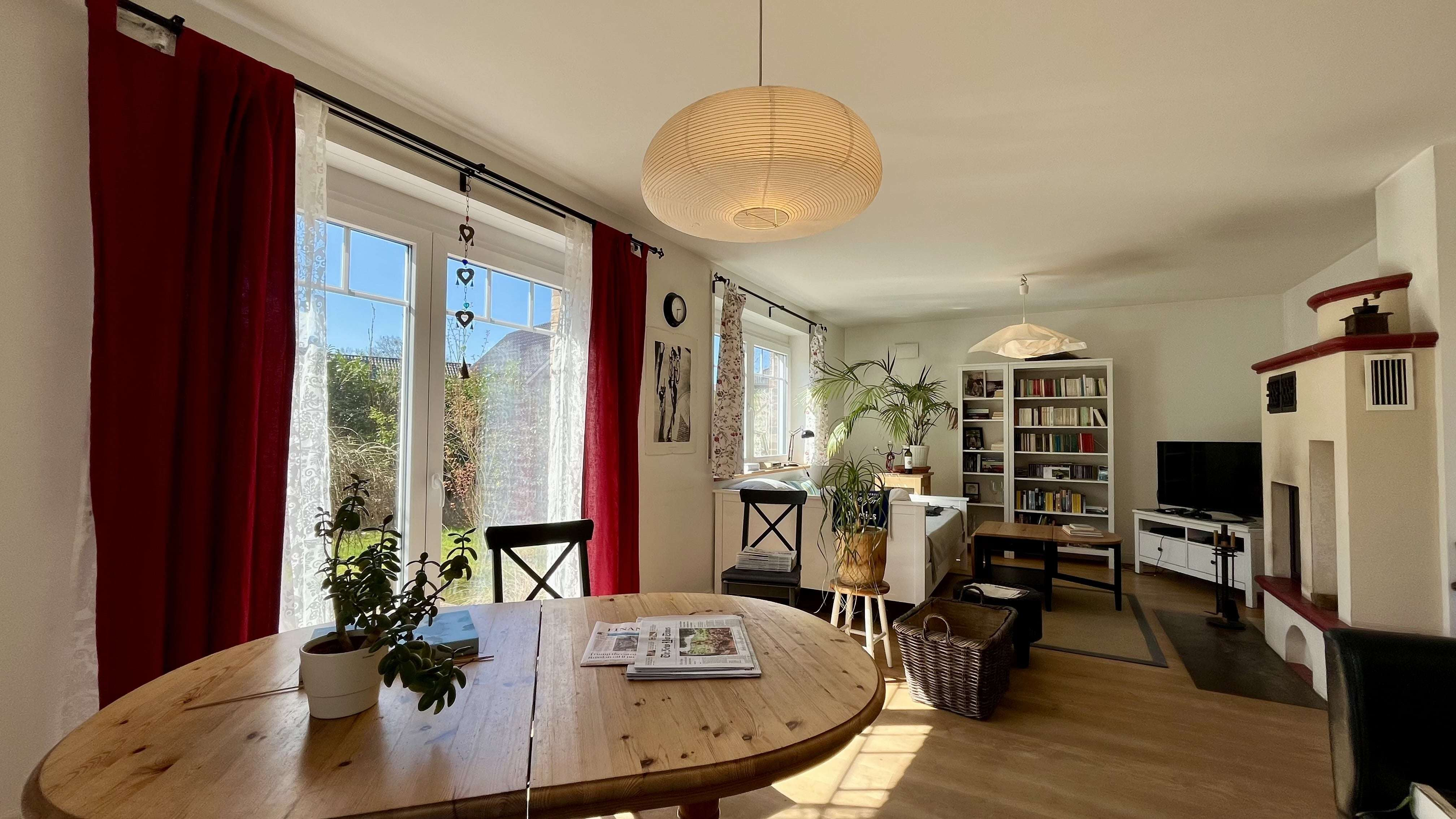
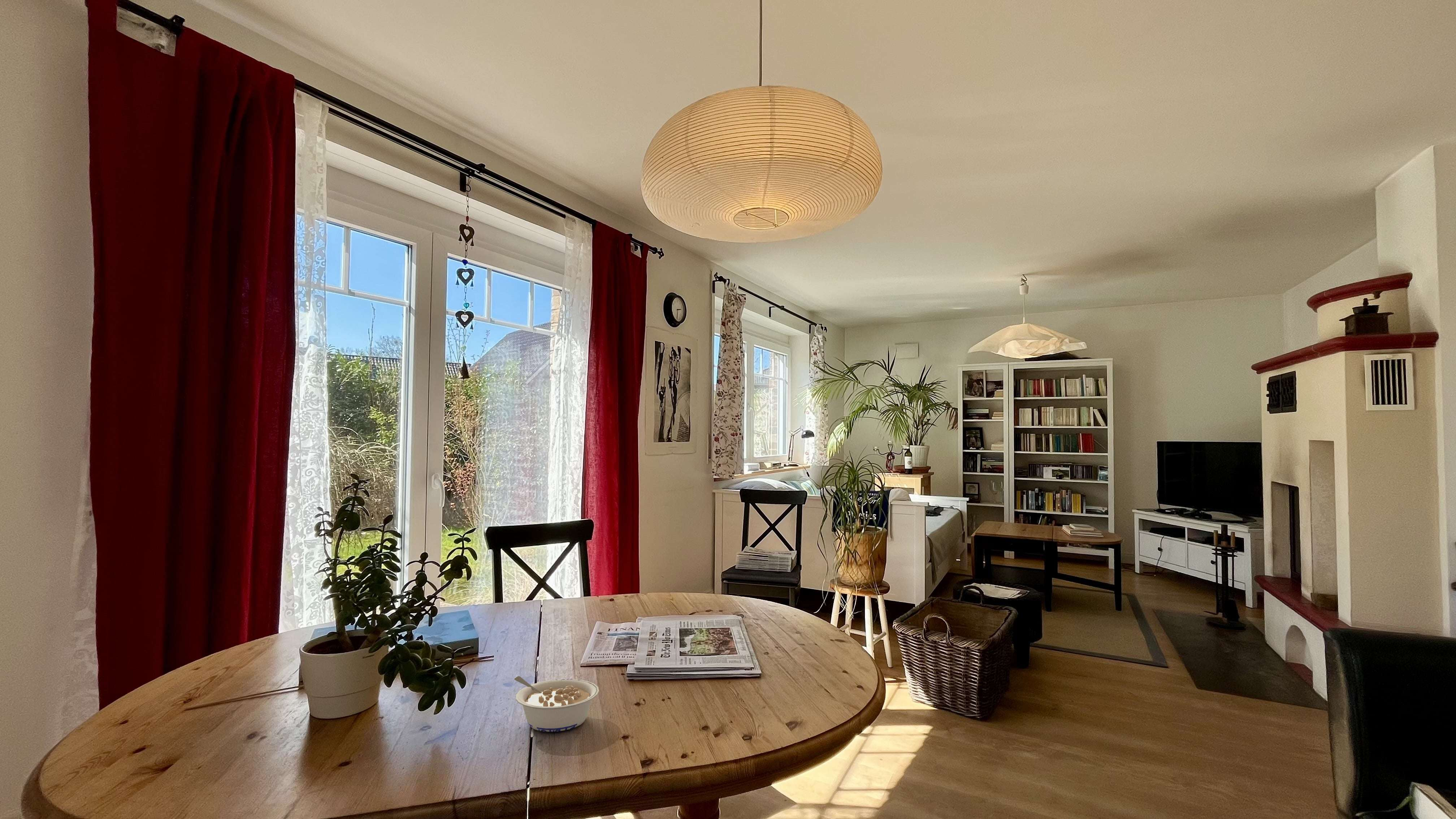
+ legume (554, 704)
